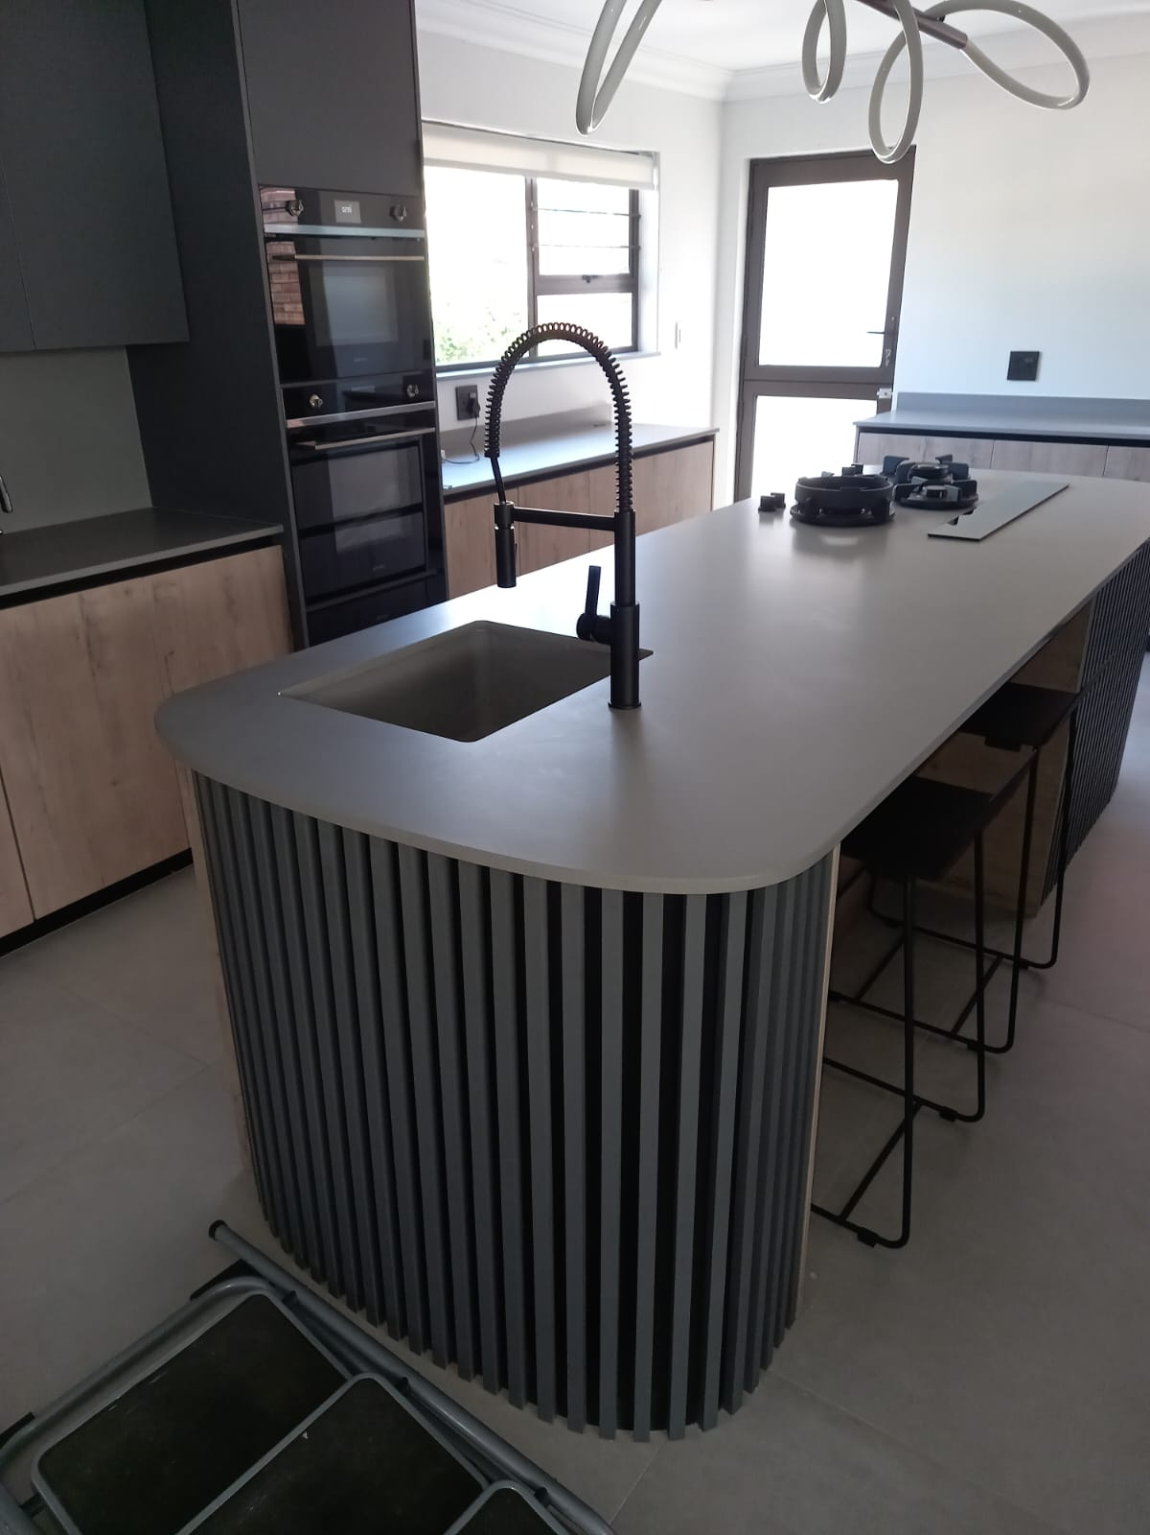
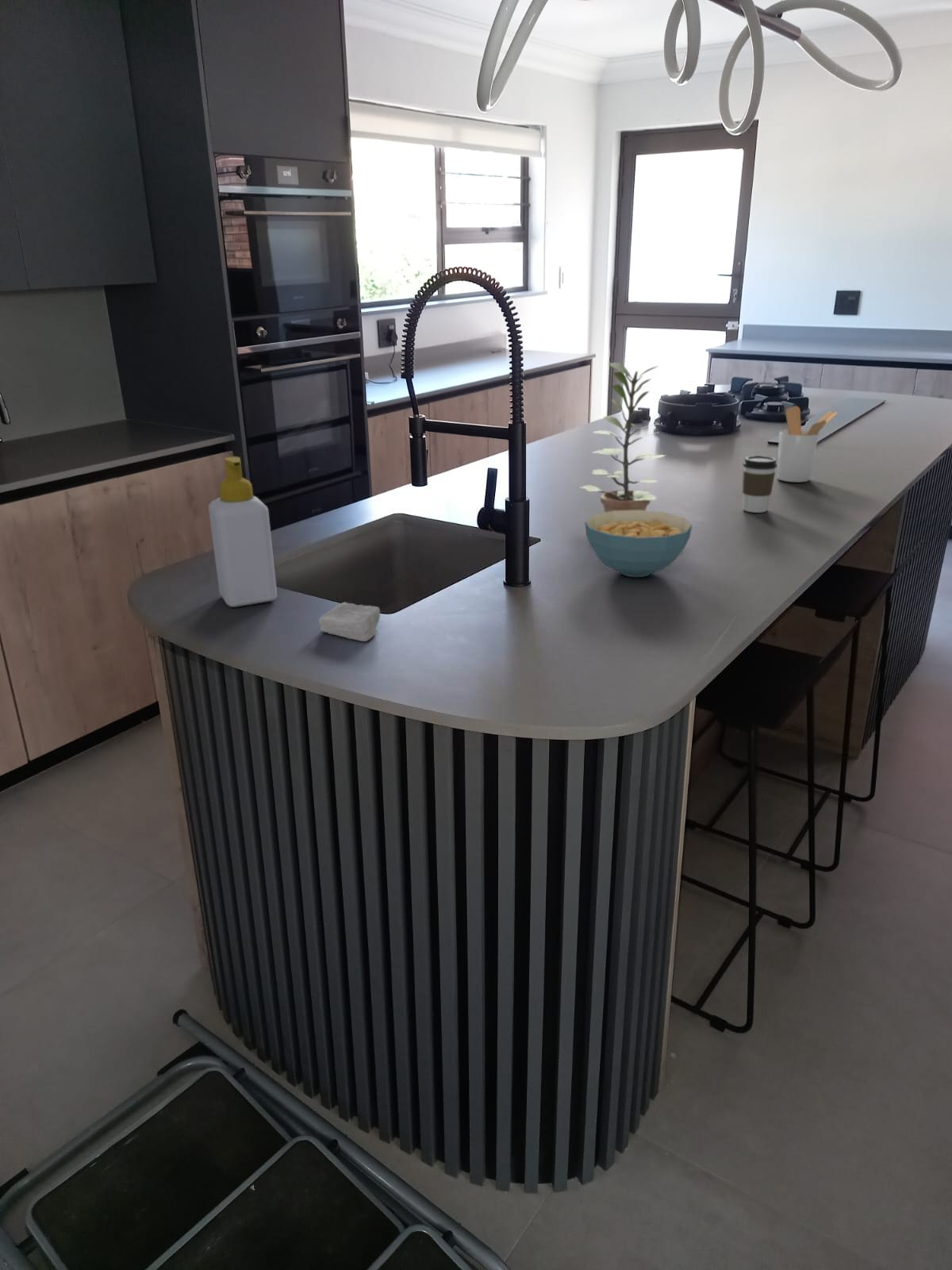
+ soap bar (350, 619)
+ utensil holder (807, 444)
+ coffee cup (758, 484)
+ soap bottle (240, 530)
+ plant (622, 445)
+ cereal bowl (636, 548)
